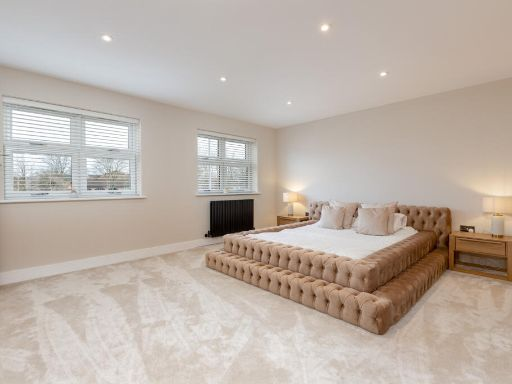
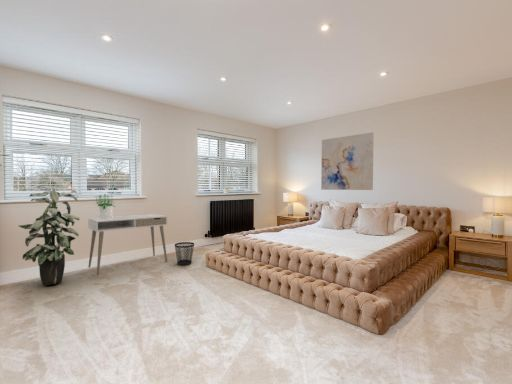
+ wastebasket (184, 253)
+ desk (129, 228)
+ indoor plant (50, 234)
+ potted plant (104, 205)
+ wall art (345, 163)
